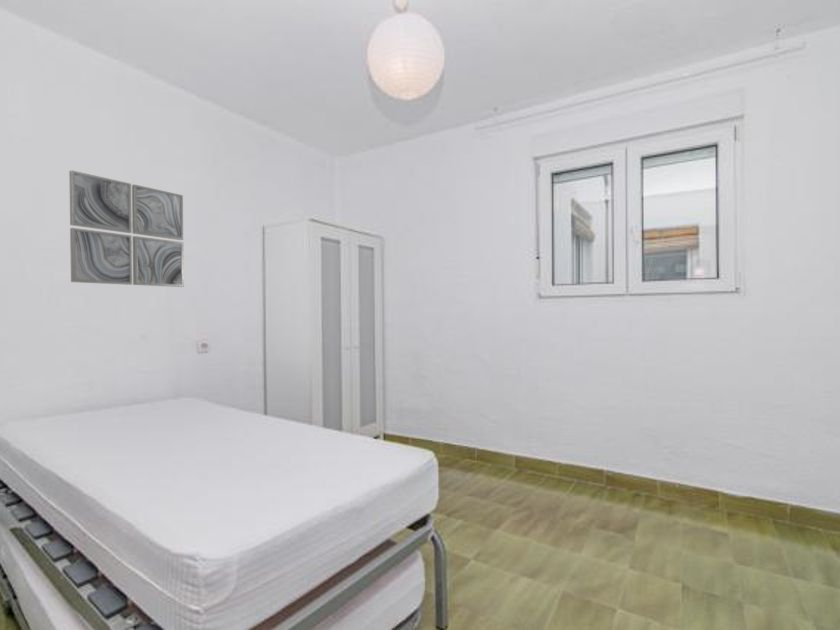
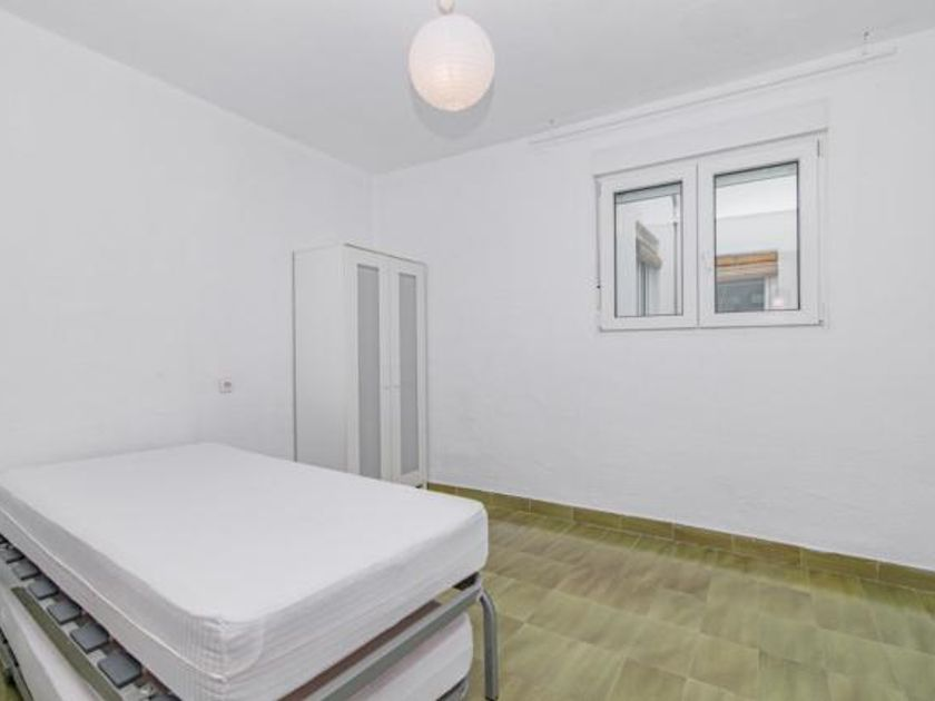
- wall art (133, 233)
